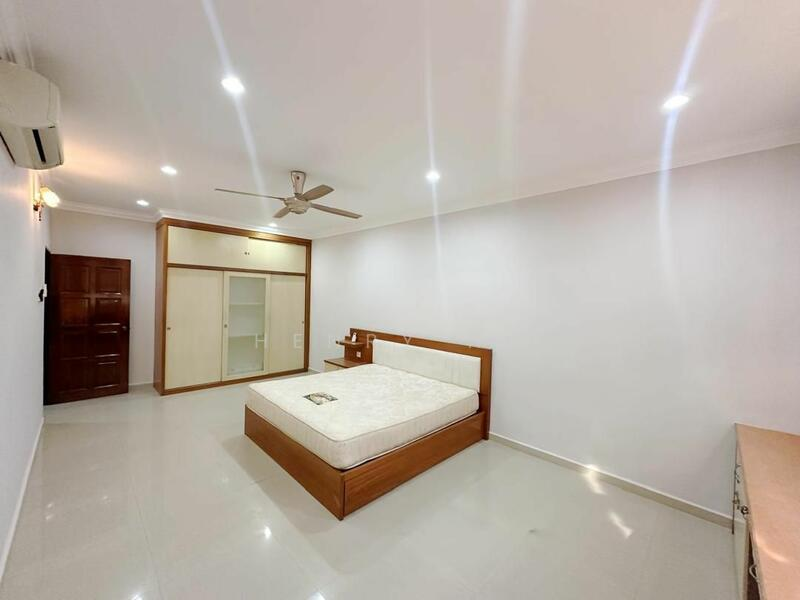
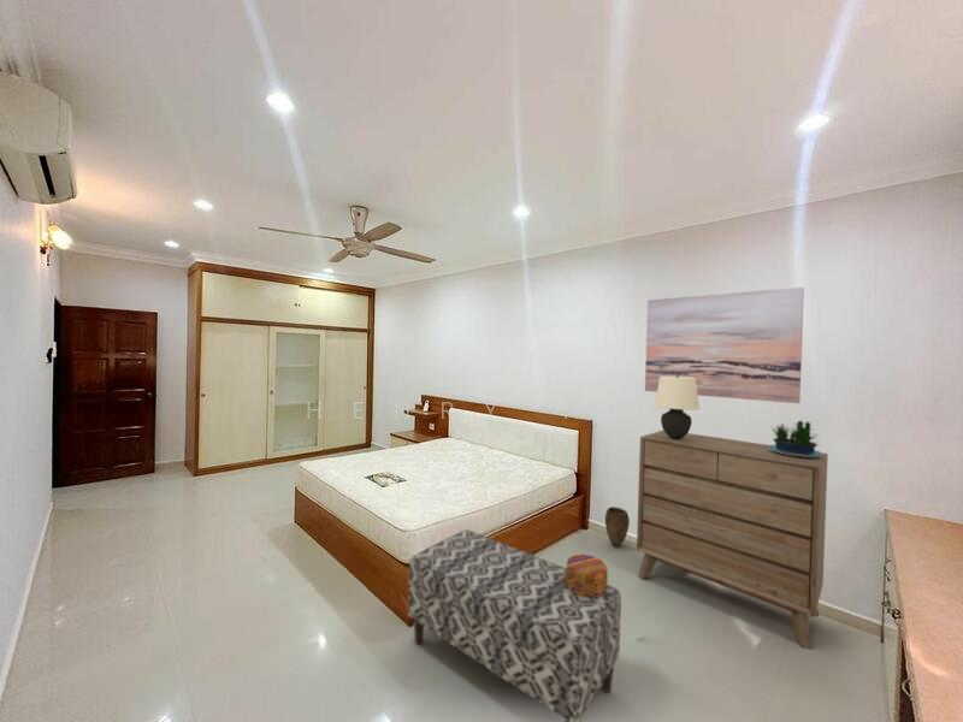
+ vase (616, 527)
+ potted plant (797, 437)
+ table lamp (675, 407)
+ wall art (714, 345)
+ bench (507, 617)
+ hat (586, 574)
+ dresser (723, 520)
